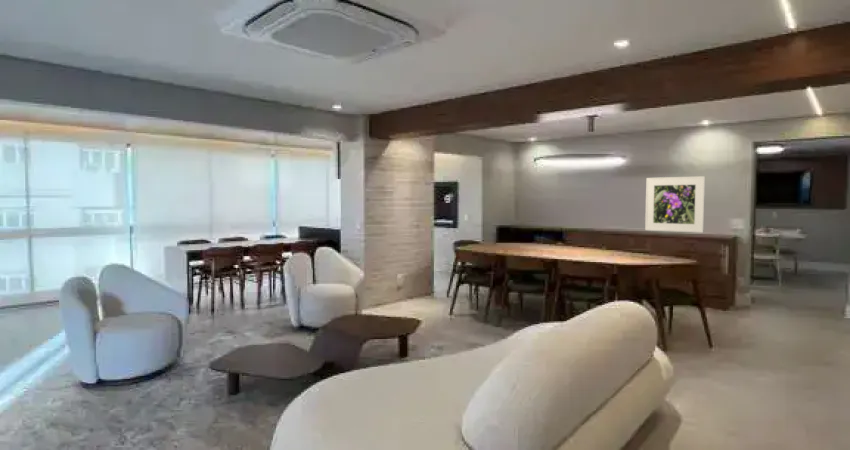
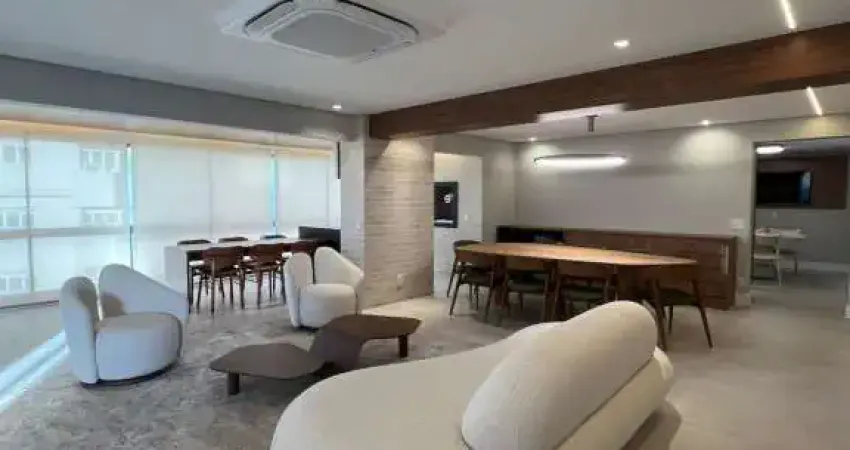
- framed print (673, 204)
